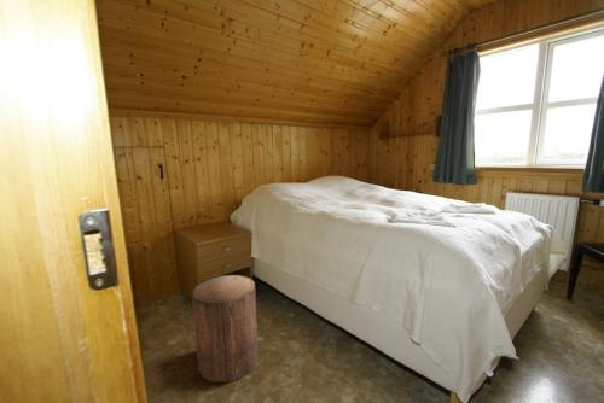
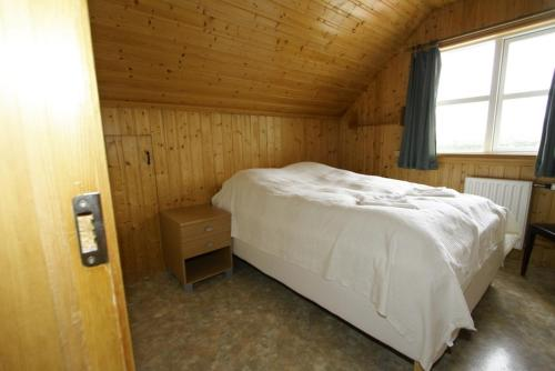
- stool (226, 323)
